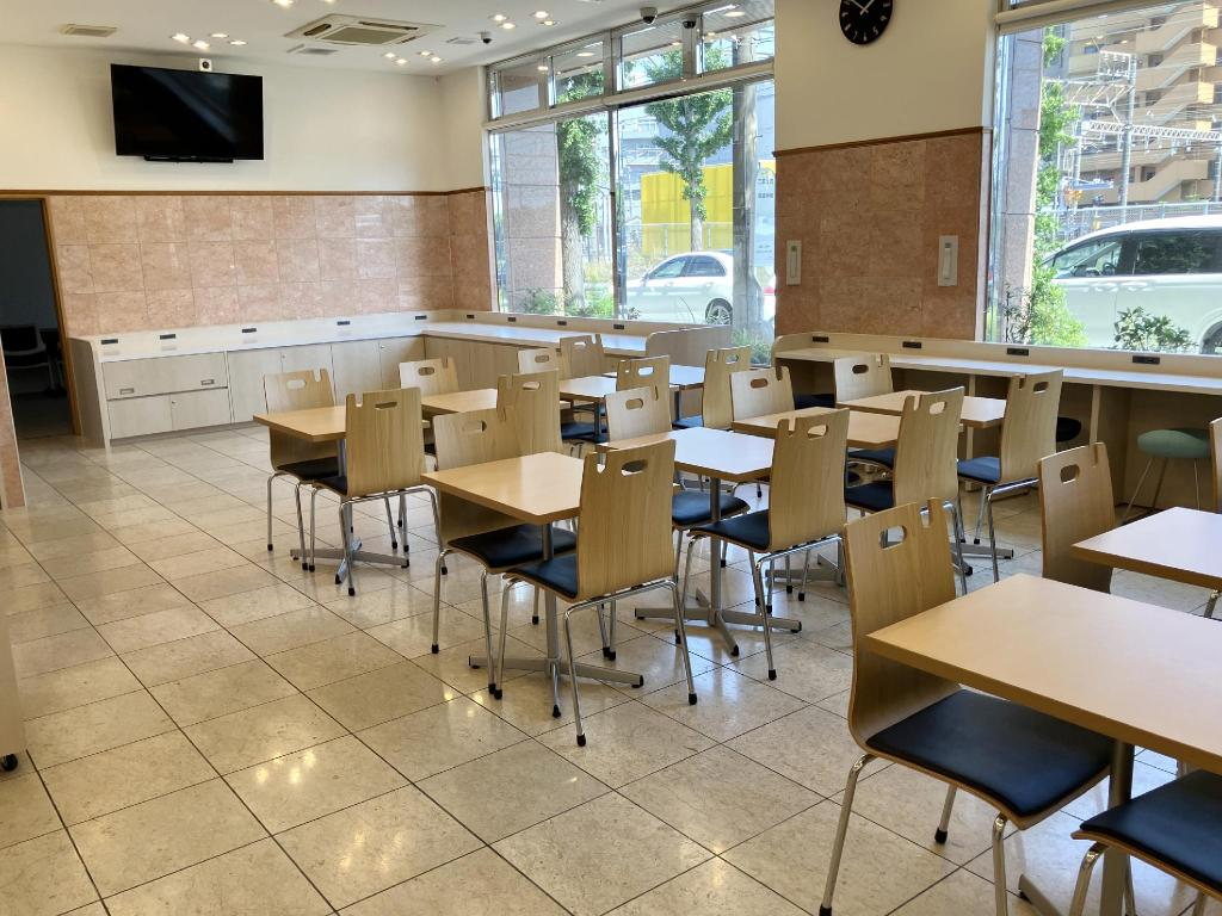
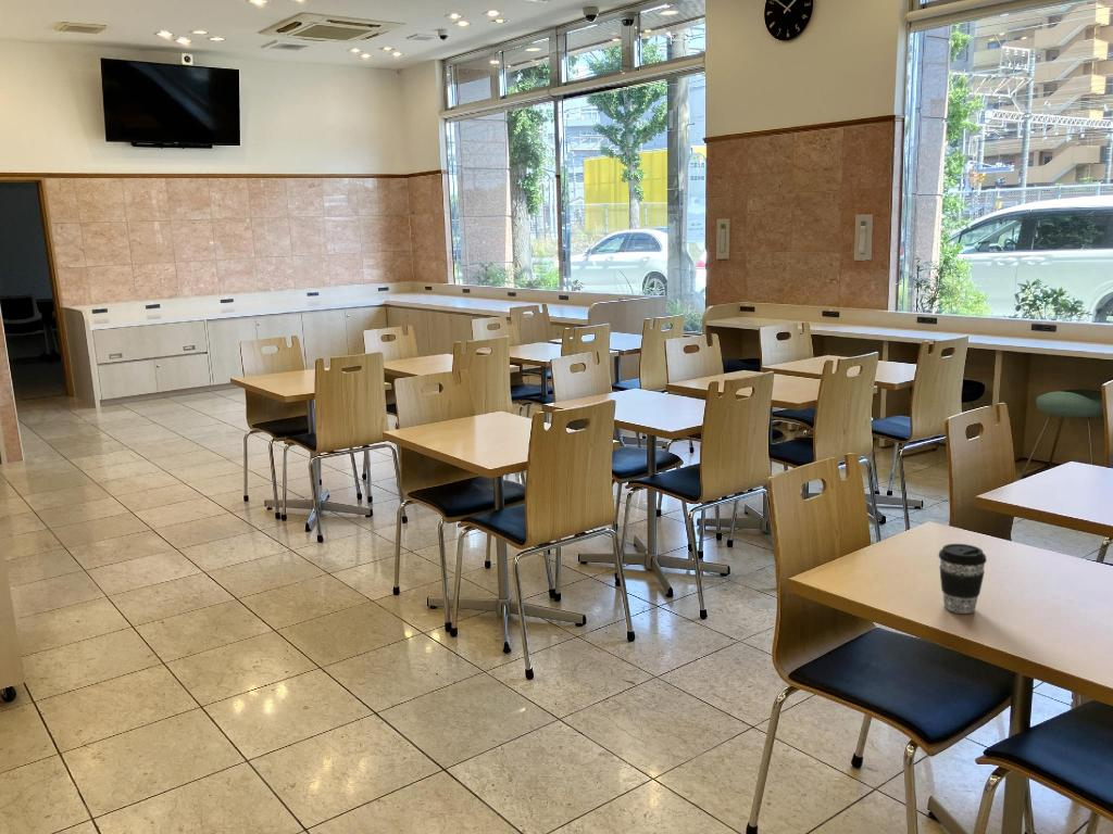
+ coffee cup (961, 579)
